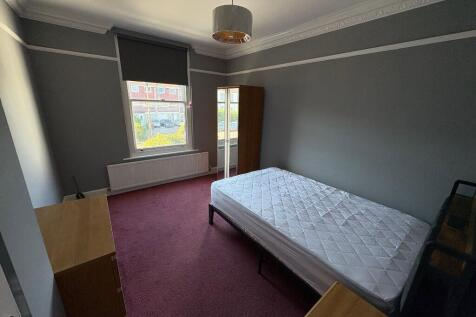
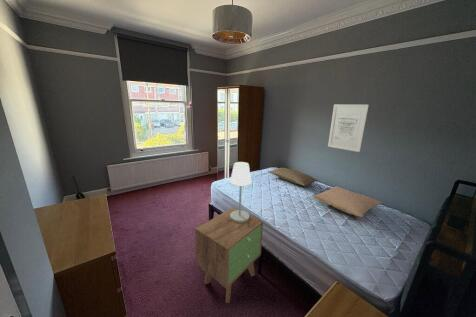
+ wall art (346, 127)
+ pillow (291, 176)
+ pillow (346, 200)
+ nightstand (231, 253)
+ table lamp (240, 191)
